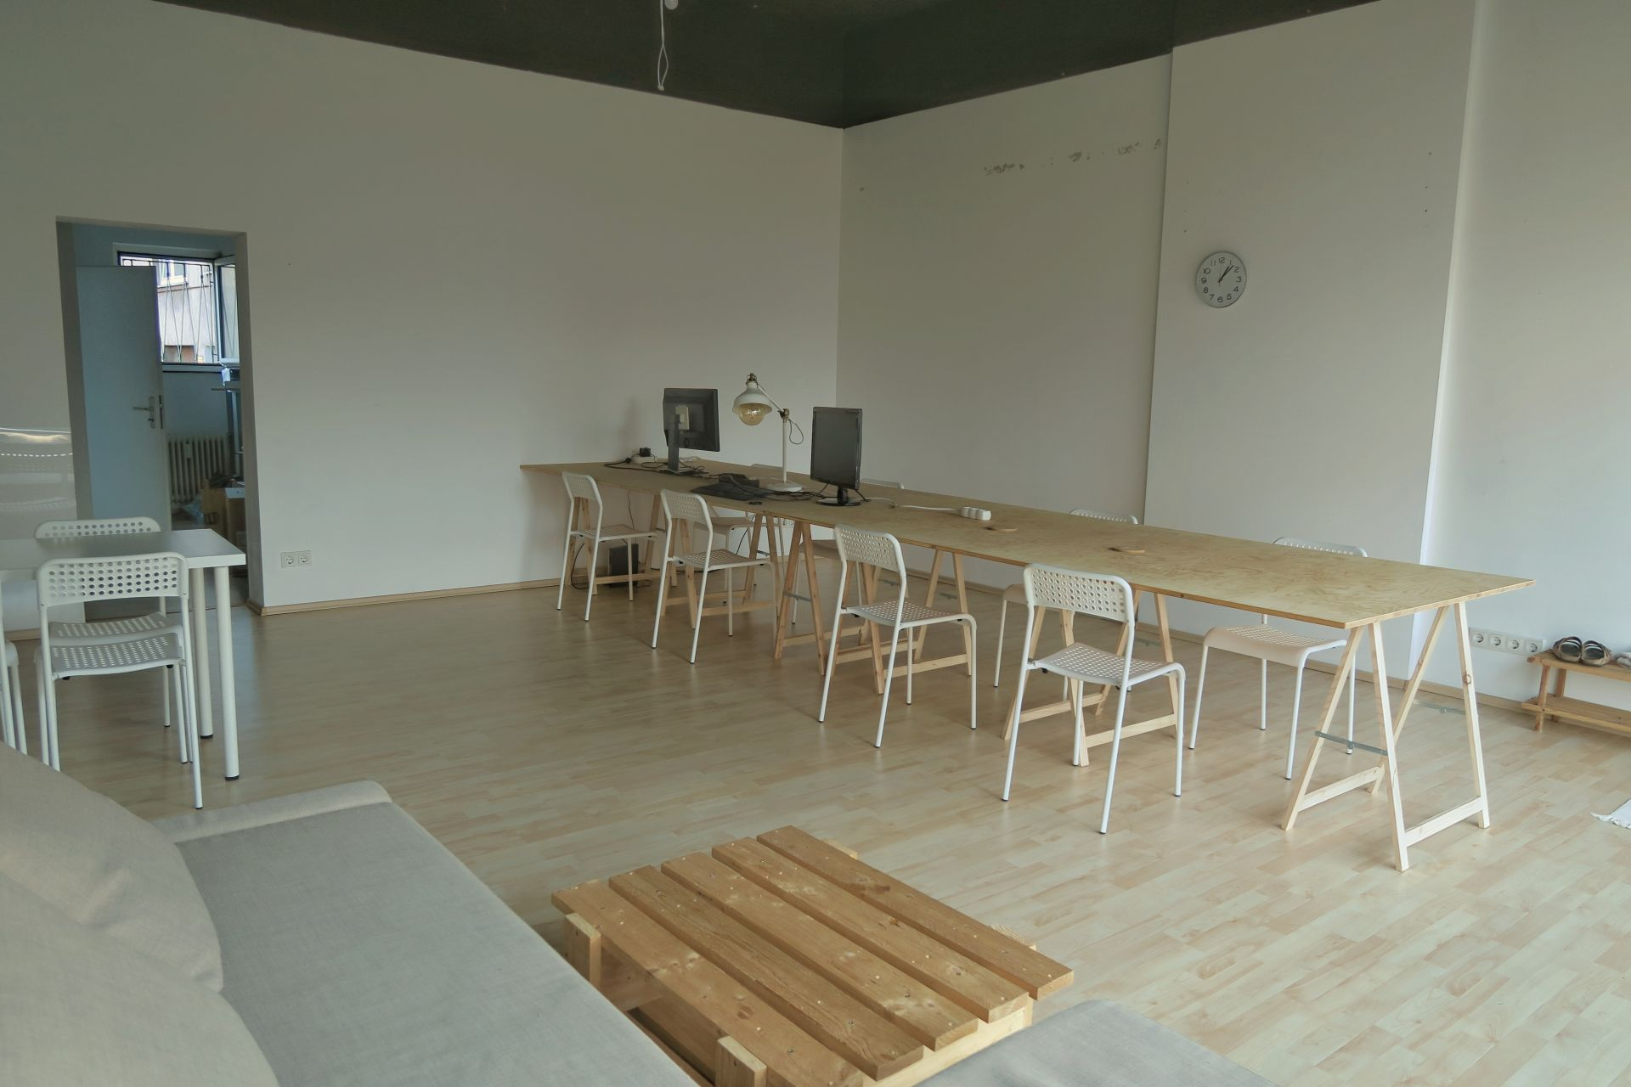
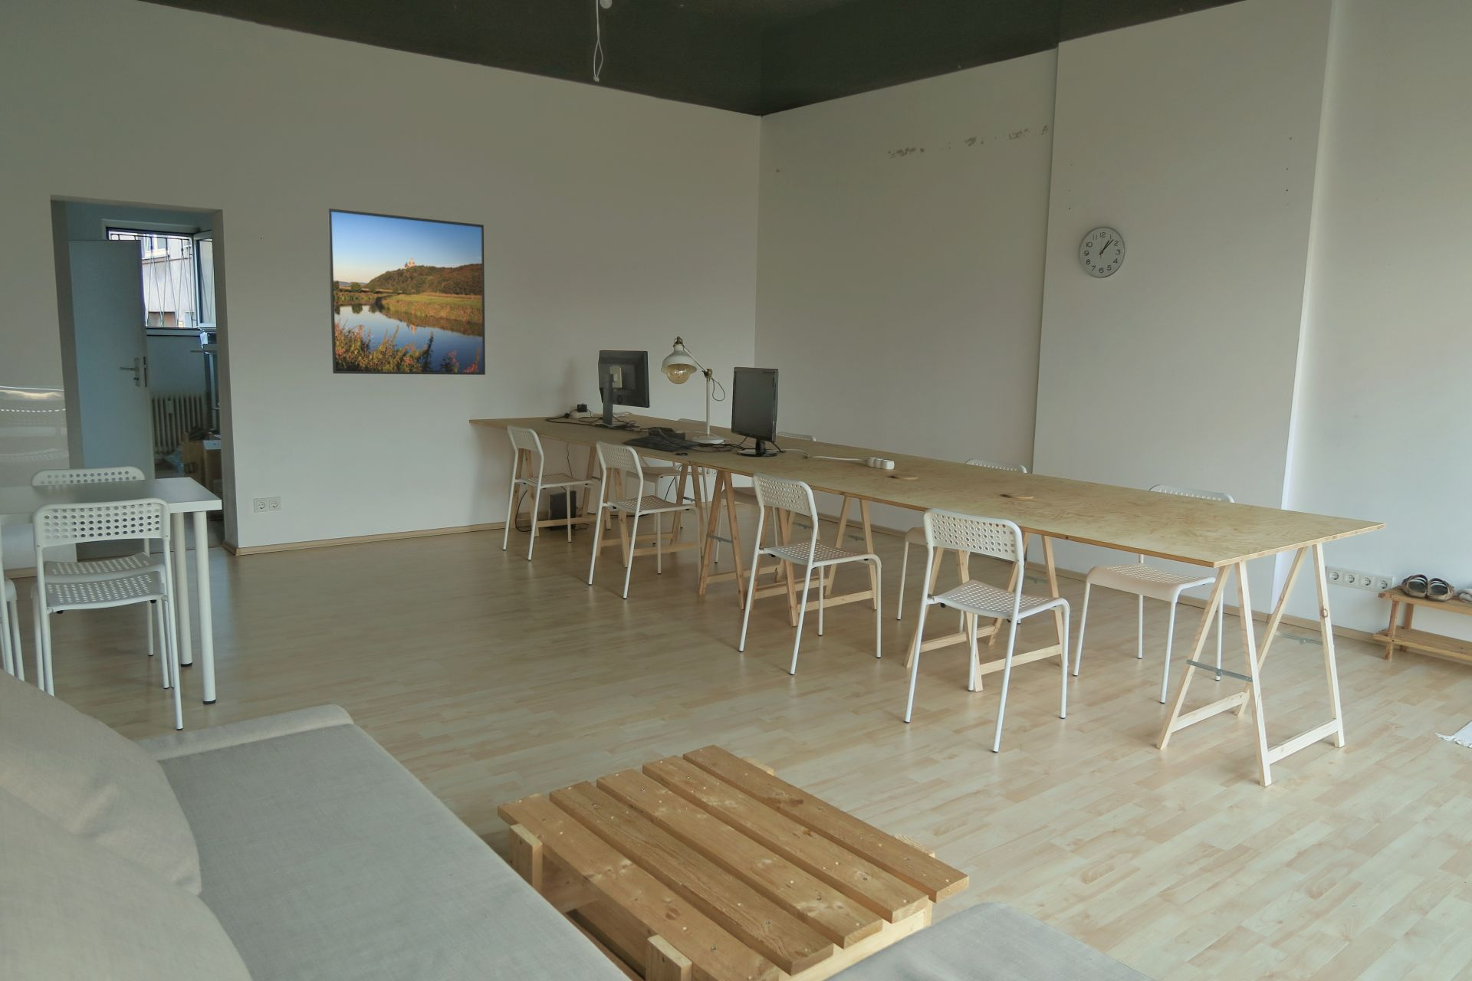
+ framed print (411, 296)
